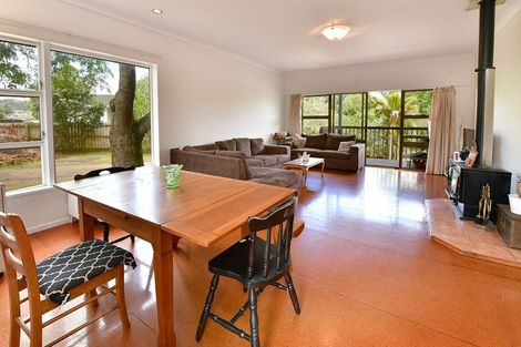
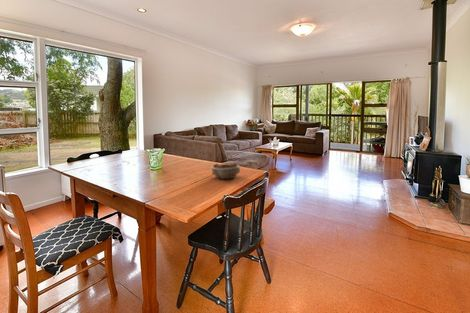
+ succulent planter (225, 169)
